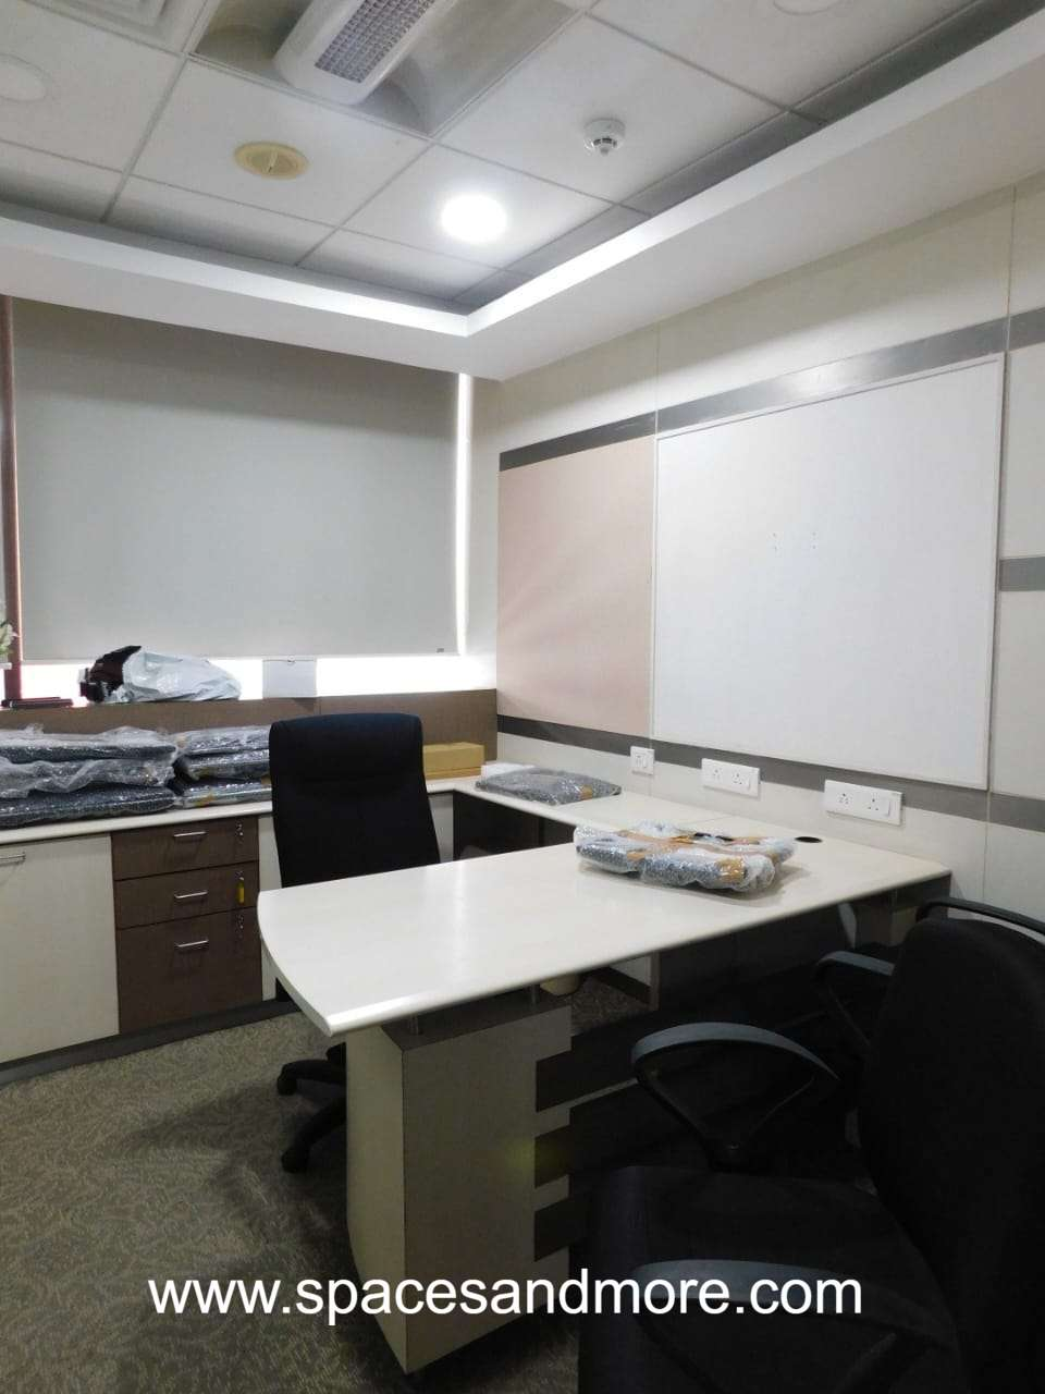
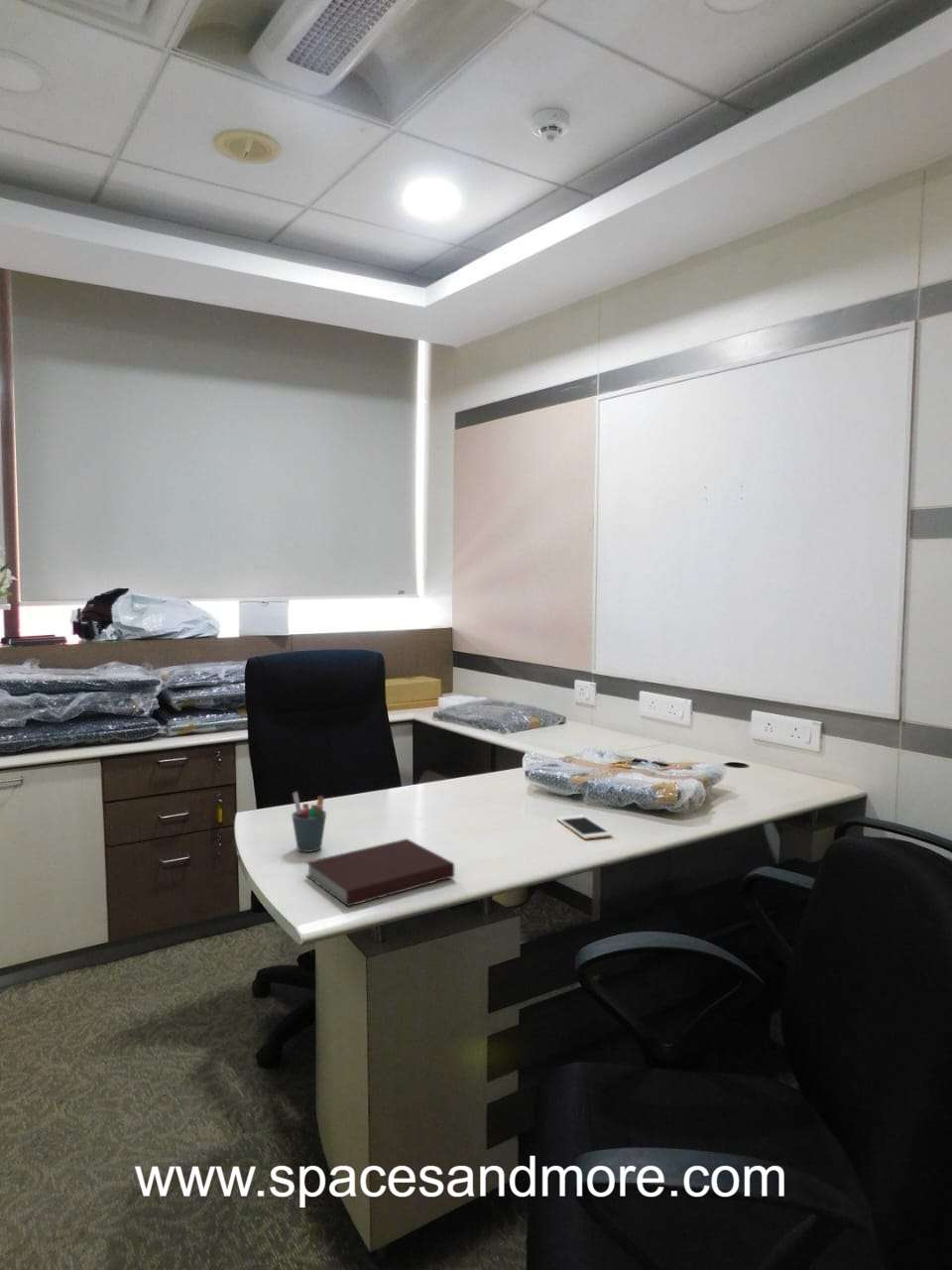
+ notebook (380, 869)
+ pen holder (309, 821)
+ cell phone (583, 826)
